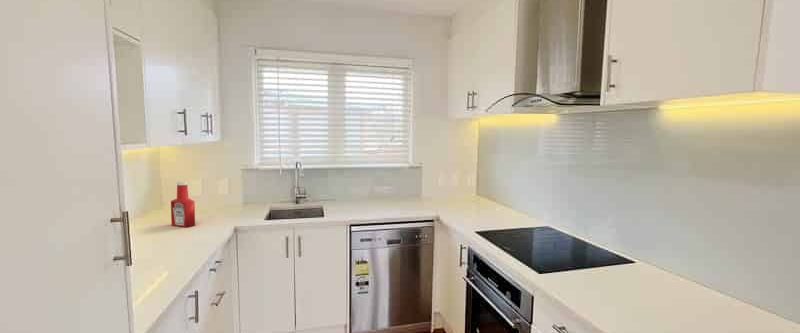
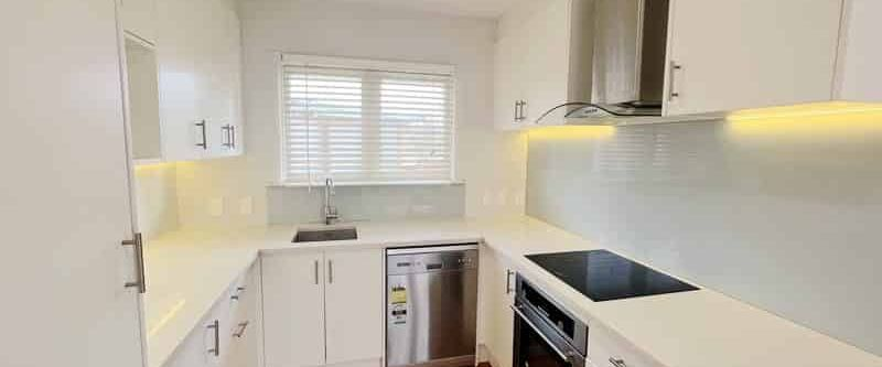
- soap bottle (182, 203)
